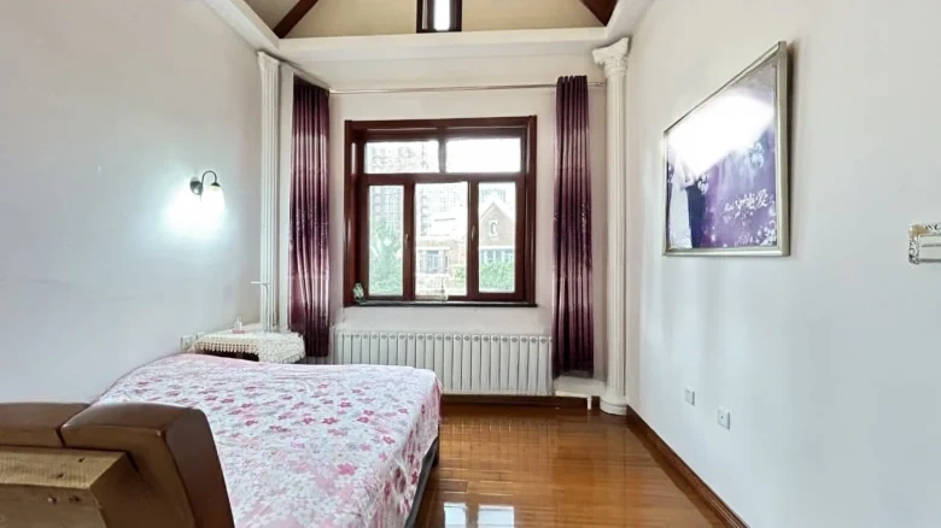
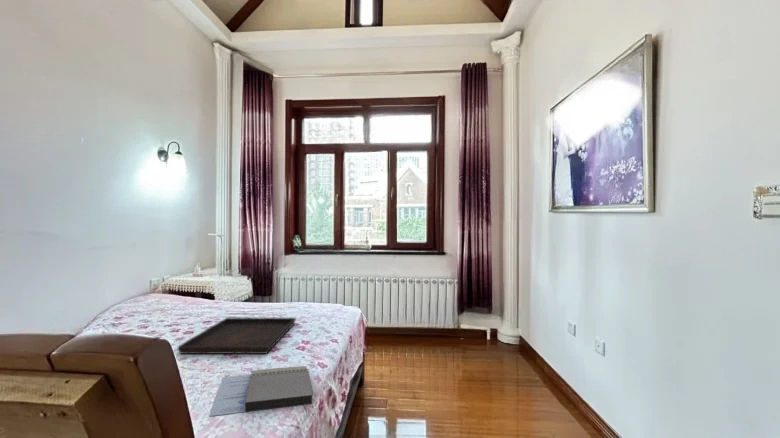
+ notebook (264, 385)
+ serving tray (244, 333)
